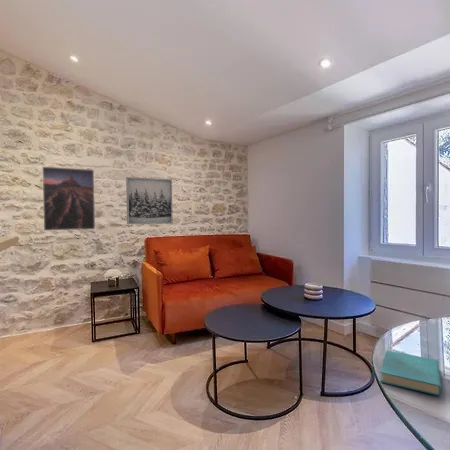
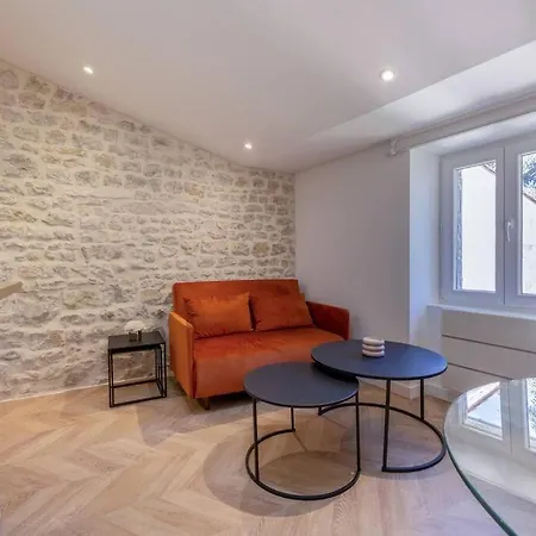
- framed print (69, 199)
- book (410, 370)
- wall art (150, 201)
